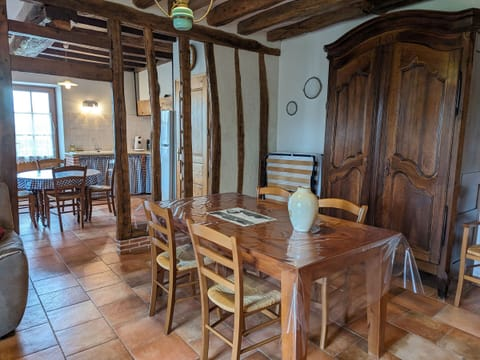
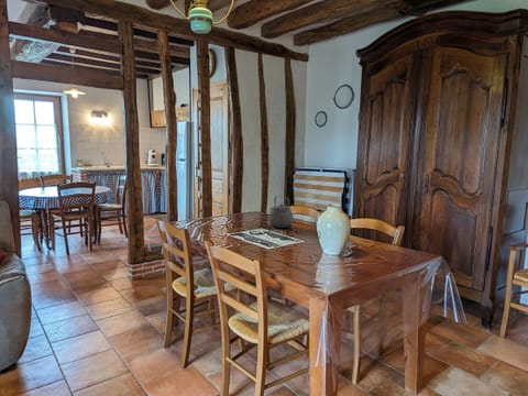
+ tea kettle (278, 210)
